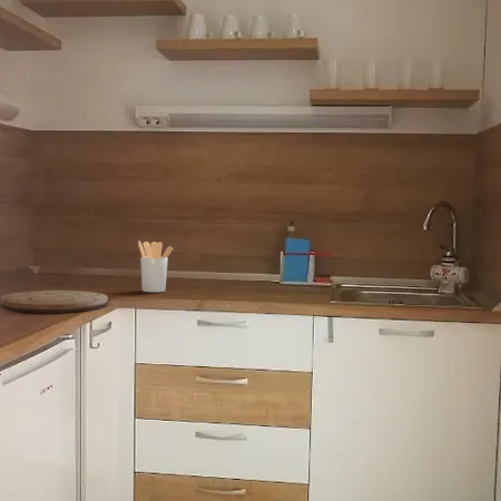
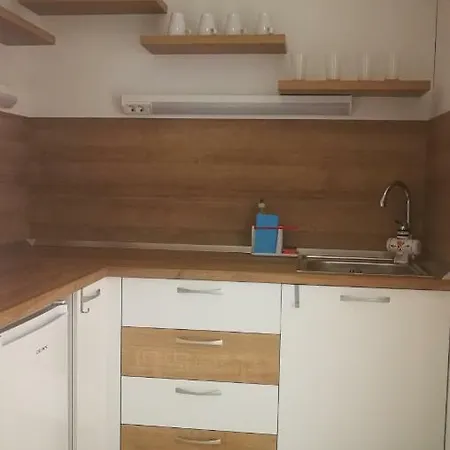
- utensil holder (153, 265)
- cutting board (55, 301)
